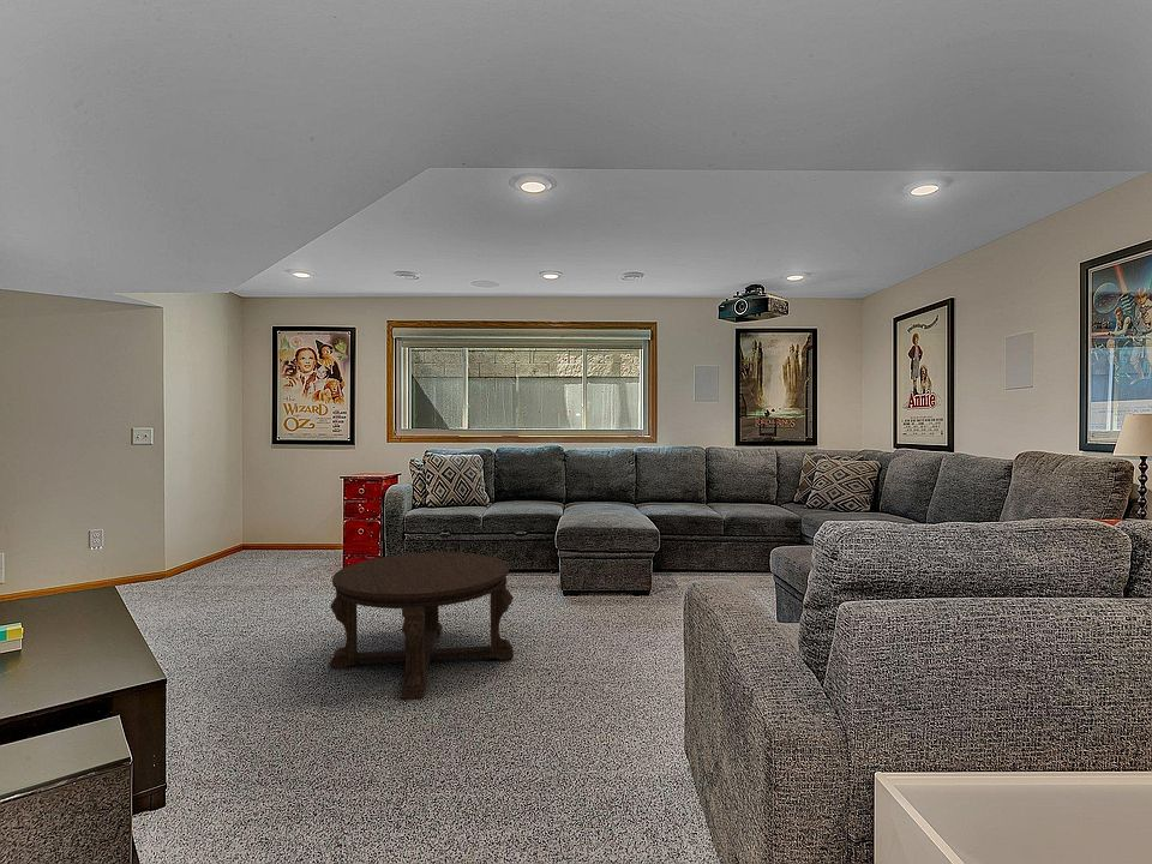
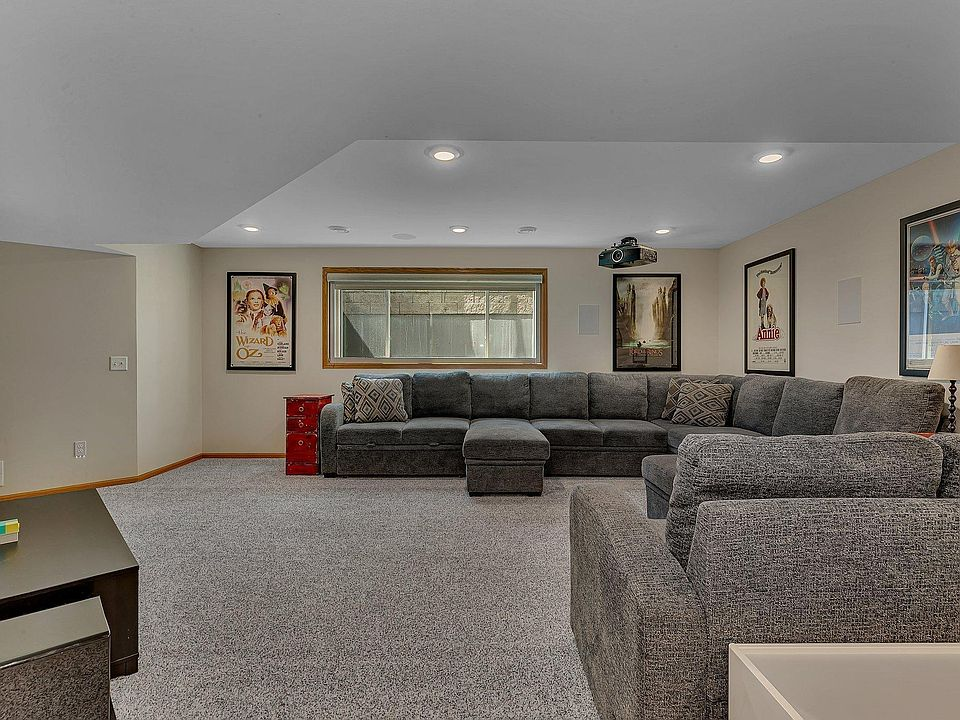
- coffee table (424, 616)
